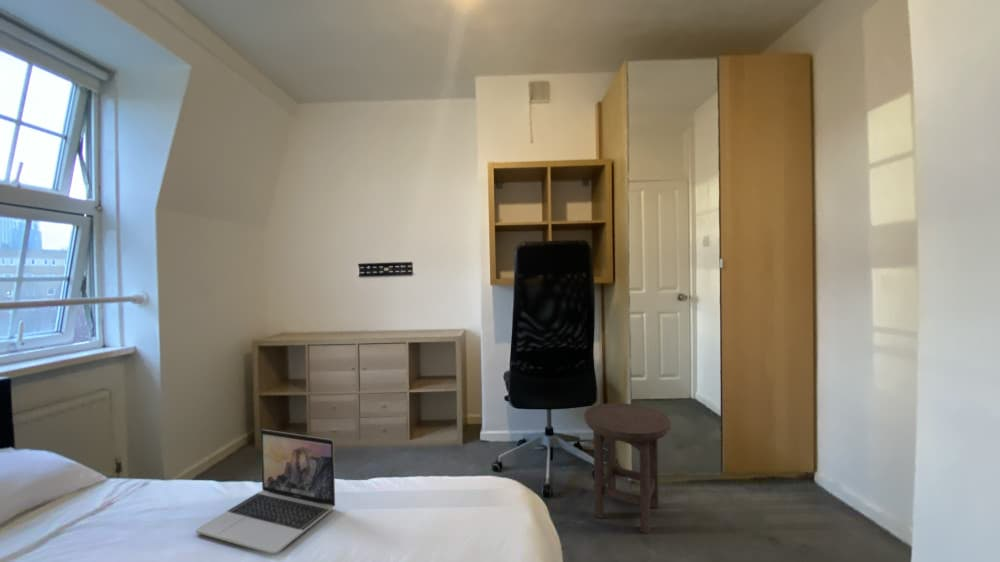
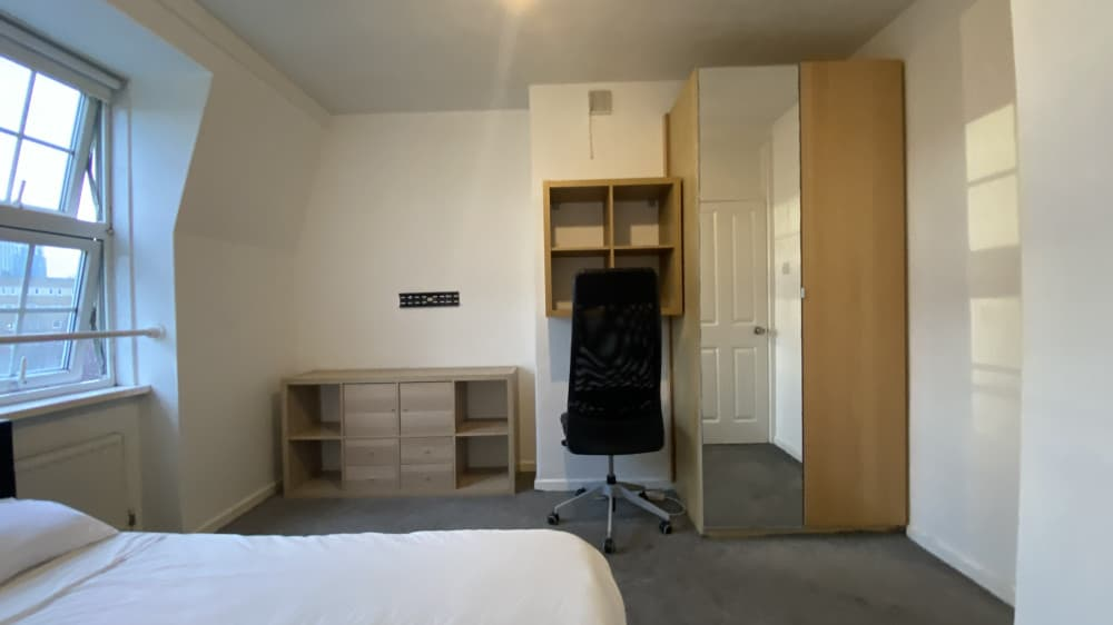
- laptop (267, 484)
- stool (623, 468)
